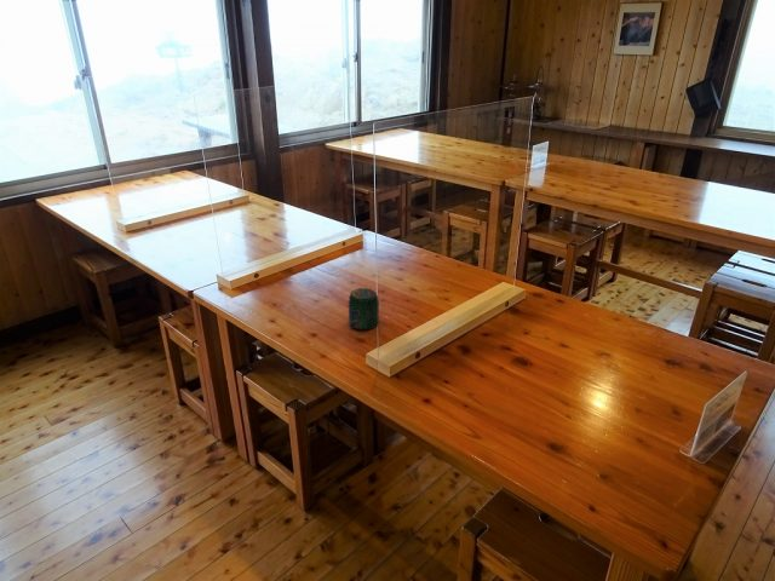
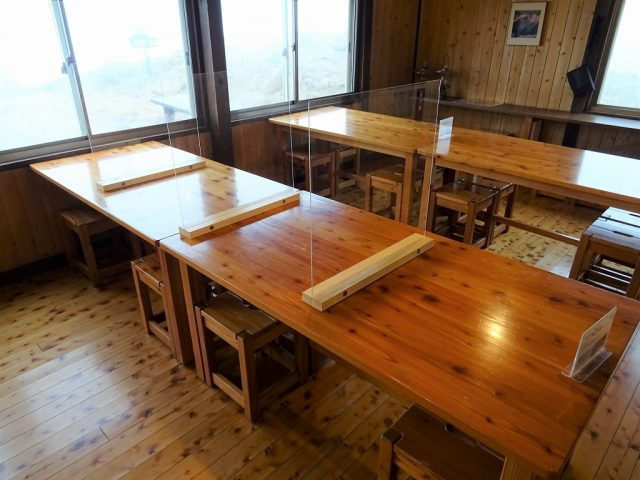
- jar (363, 307)
